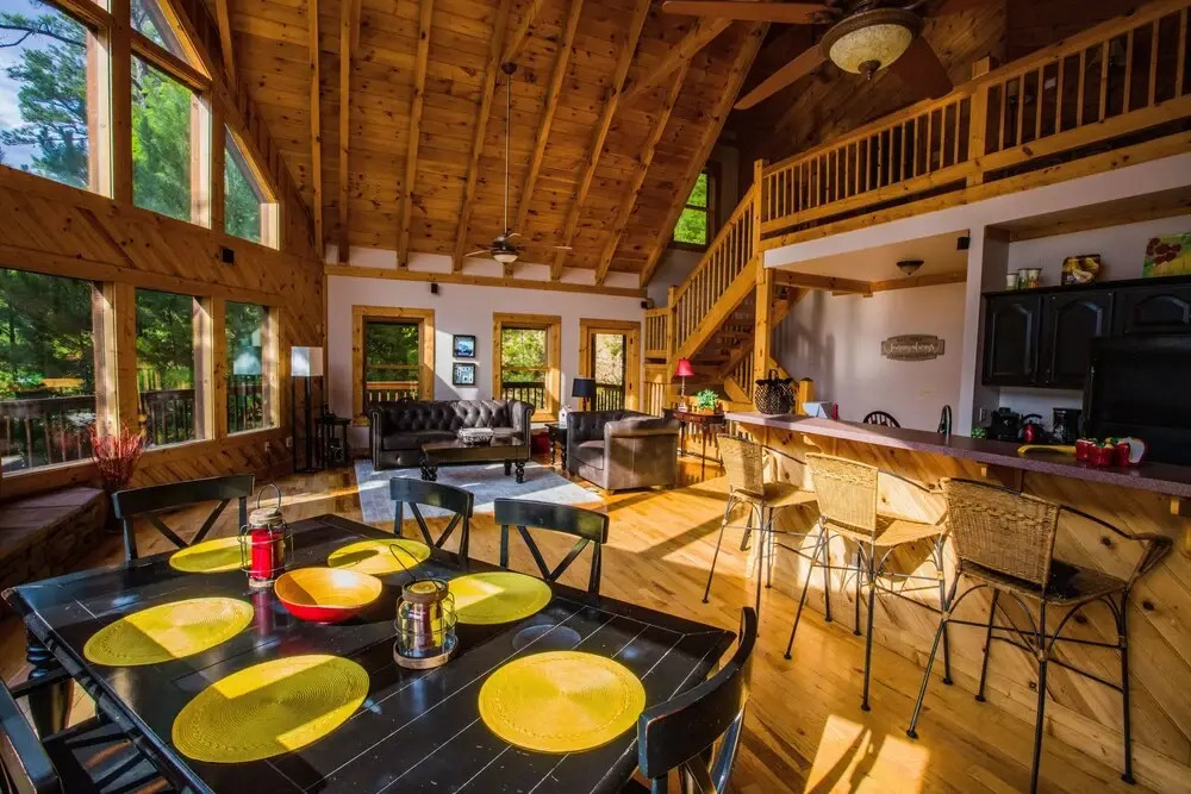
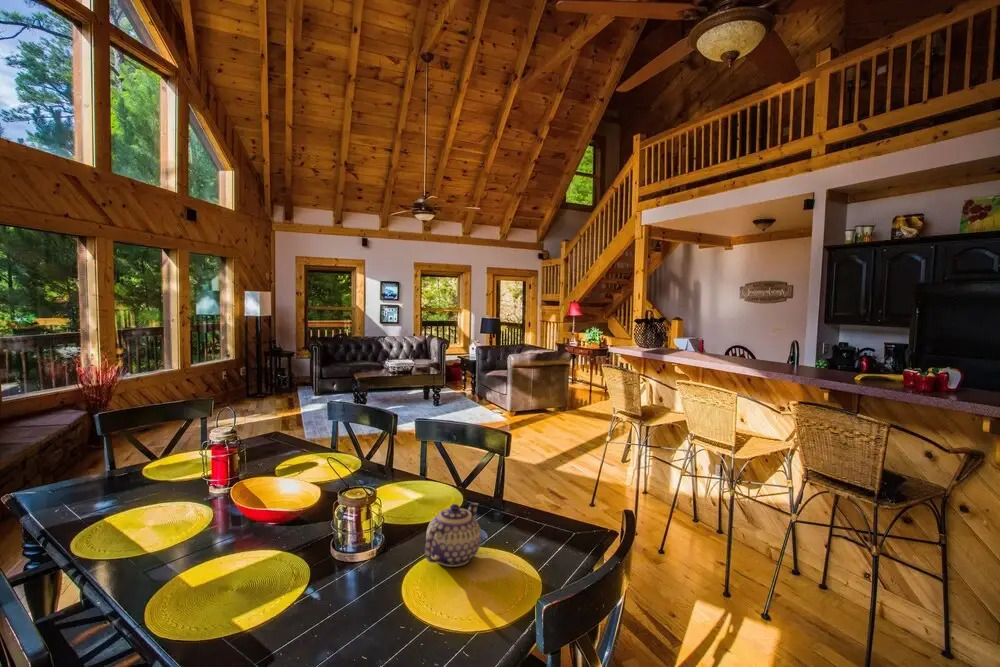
+ teapot (453, 531)
